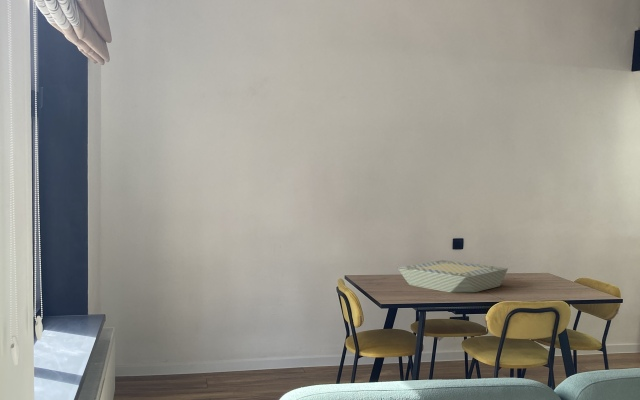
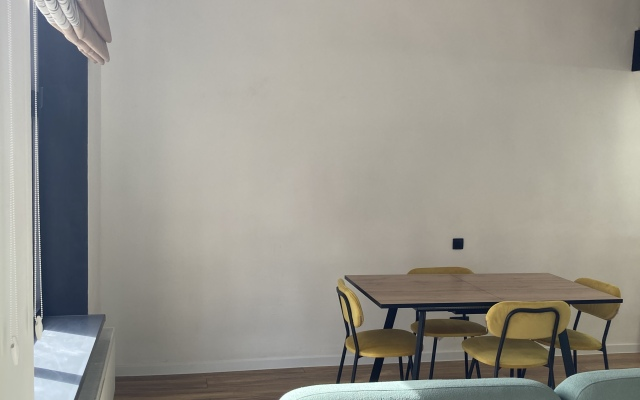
- board game (452, 275)
